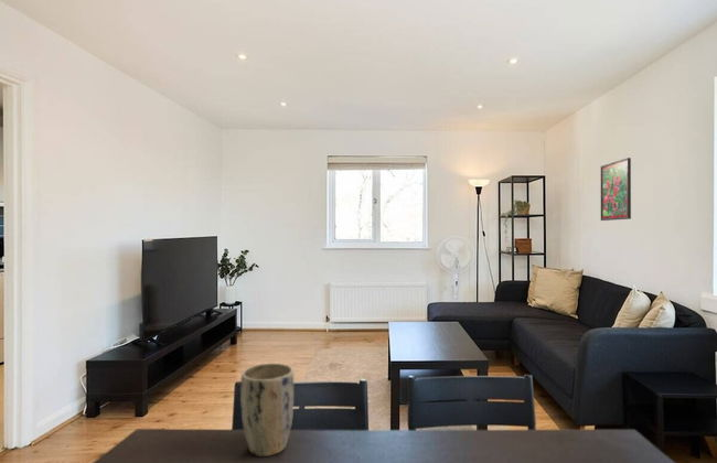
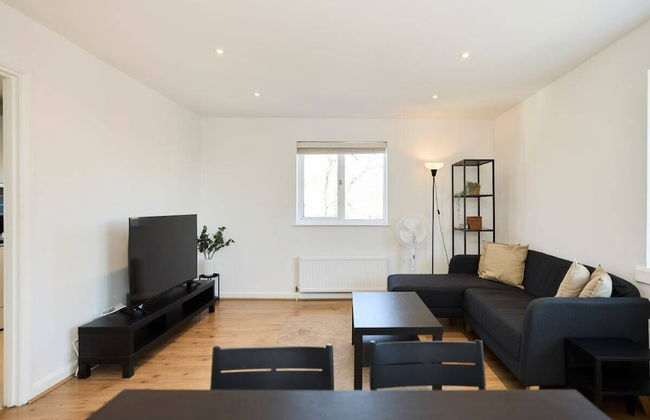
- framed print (614, 191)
- plant pot (267, 408)
